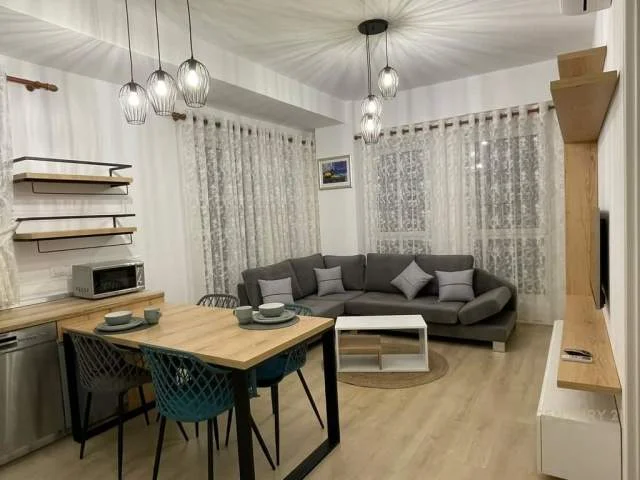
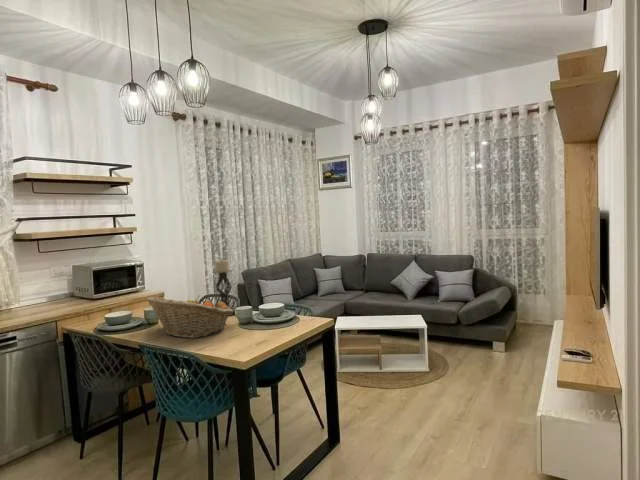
+ candle holder (223, 286)
+ fruit basket (190, 311)
